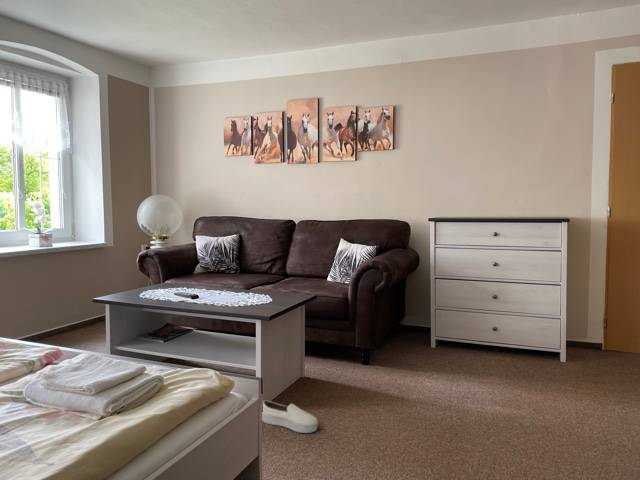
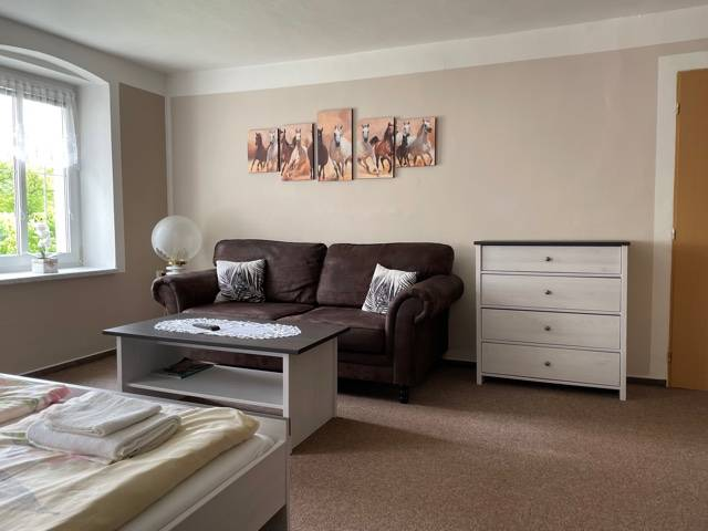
- shoe (288, 414)
